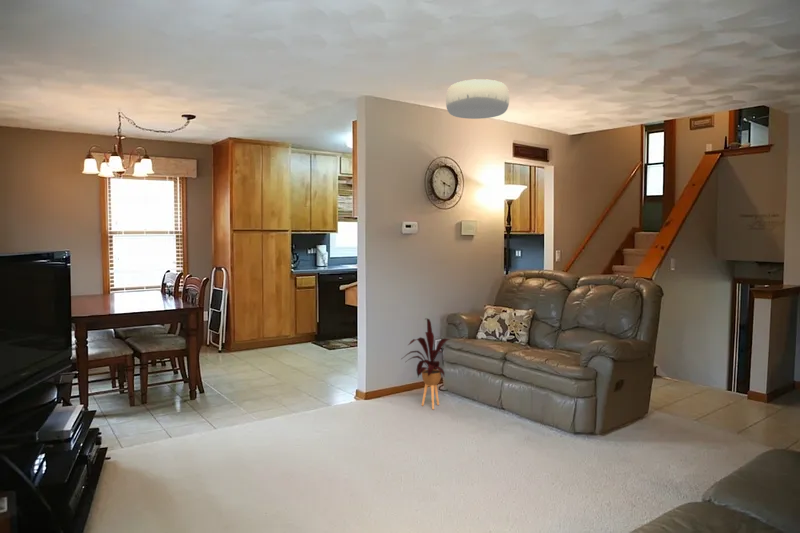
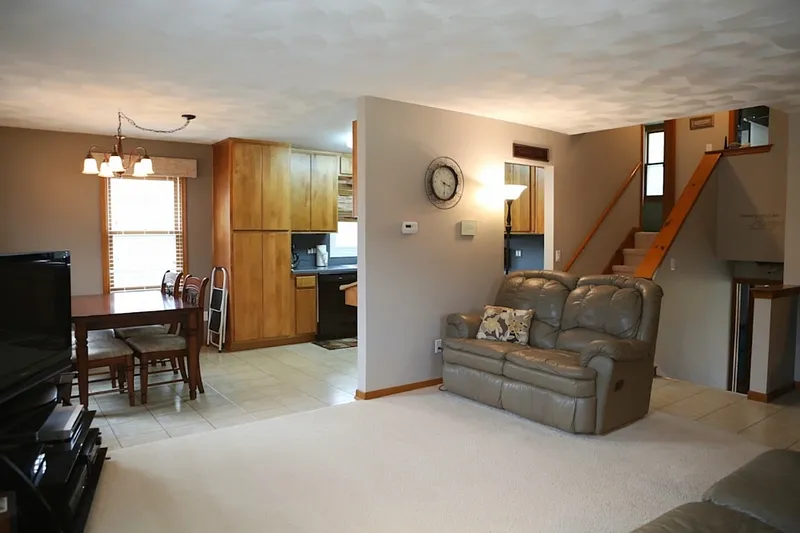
- house plant (426, 361)
- ceiling light (477, 99)
